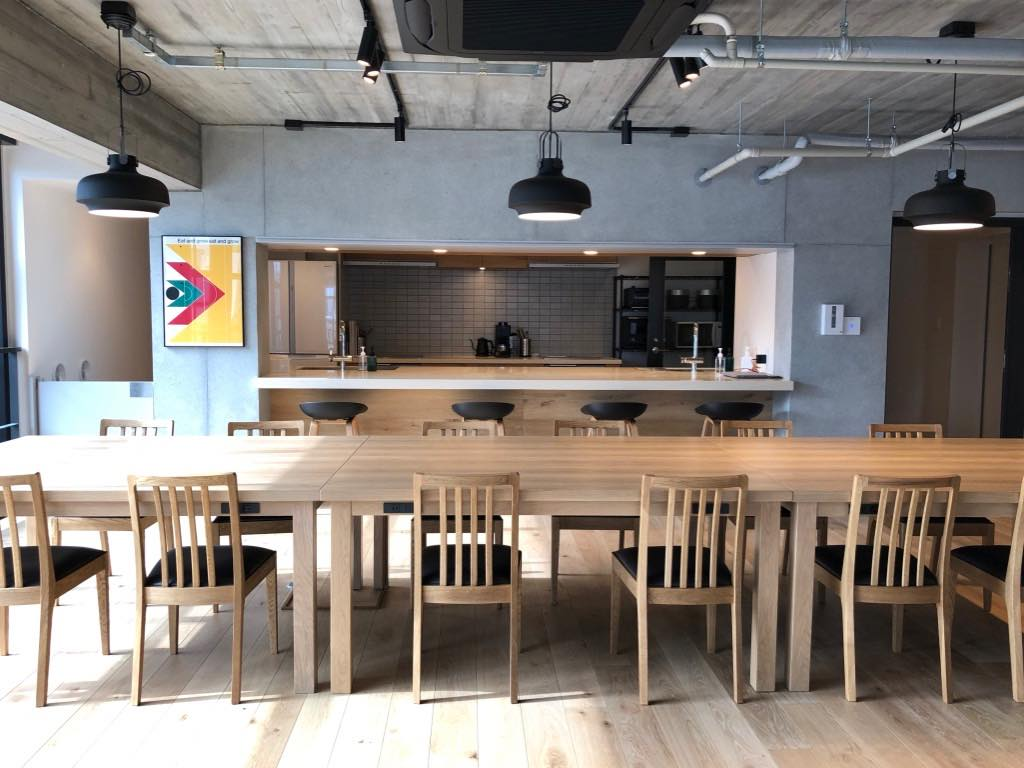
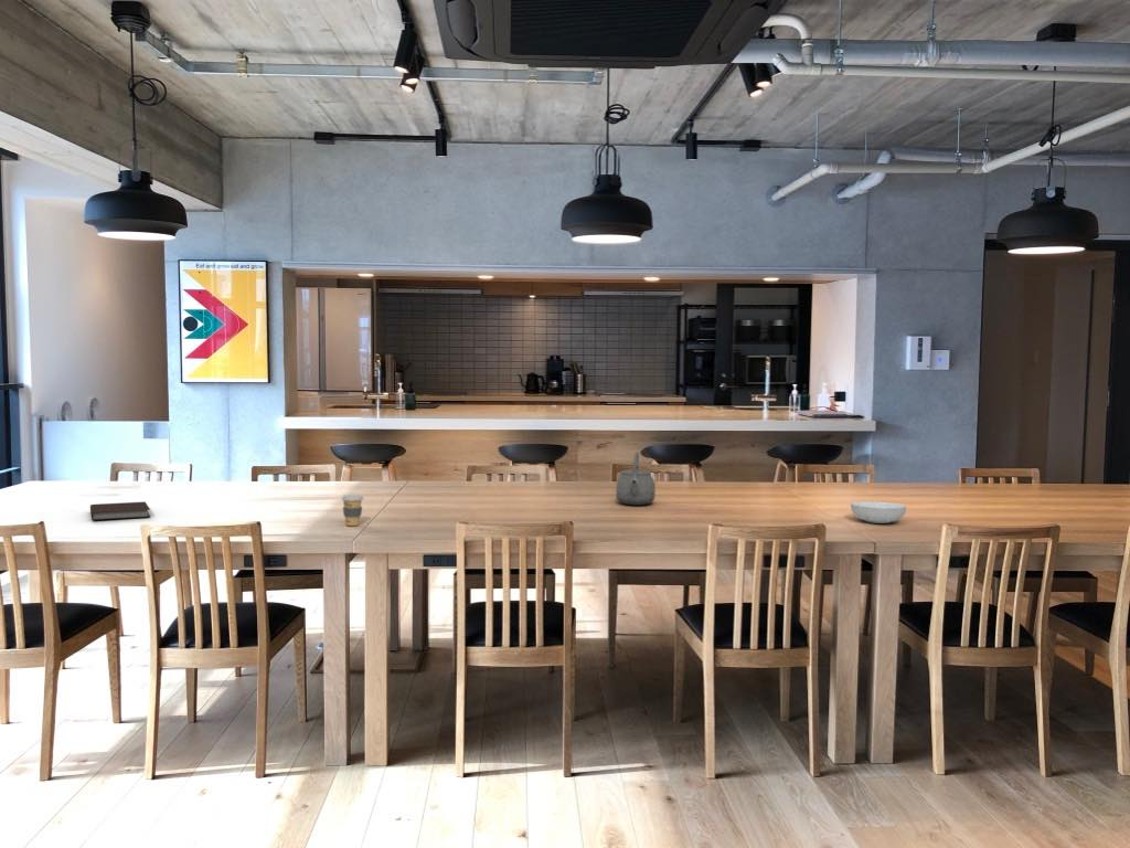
+ serving bowl (877, 512)
+ tea kettle (635, 479)
+ coffee cup (352, 510)
+ notebook (119, 510)
